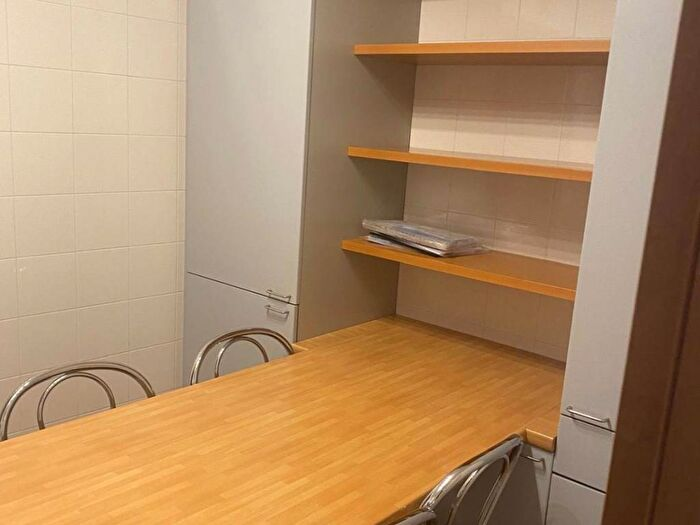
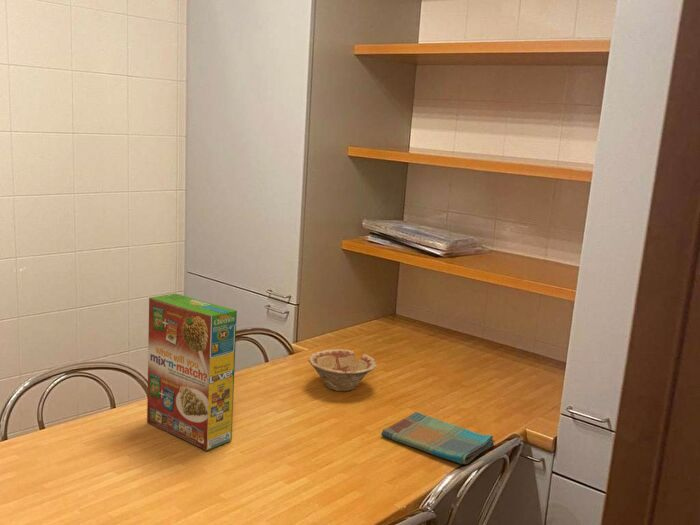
+ dish towel (438, 436)
+ cereal box (190, 368)
+ dish (341, 373)
